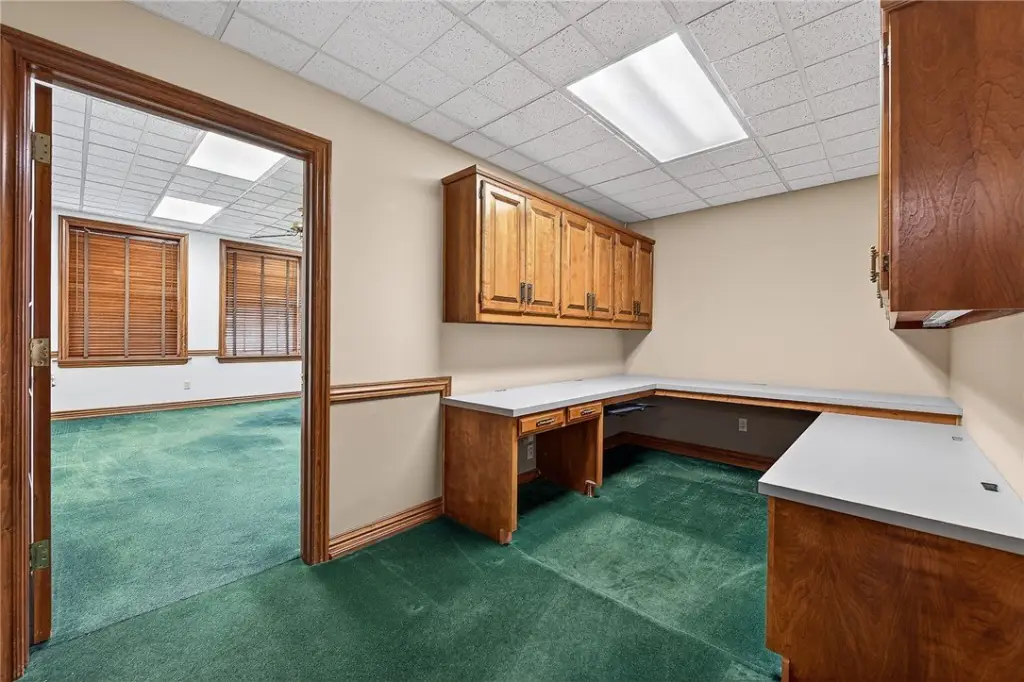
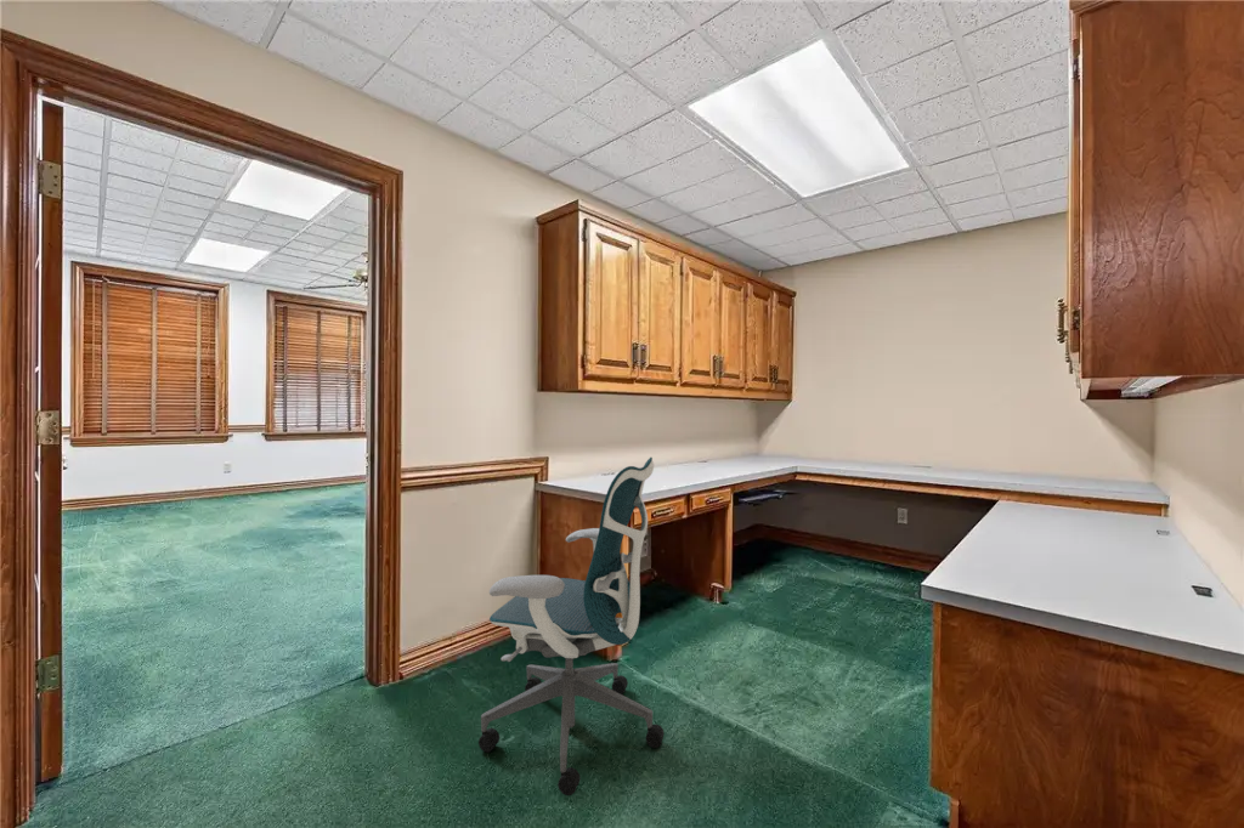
+ office chair (570, 594)
